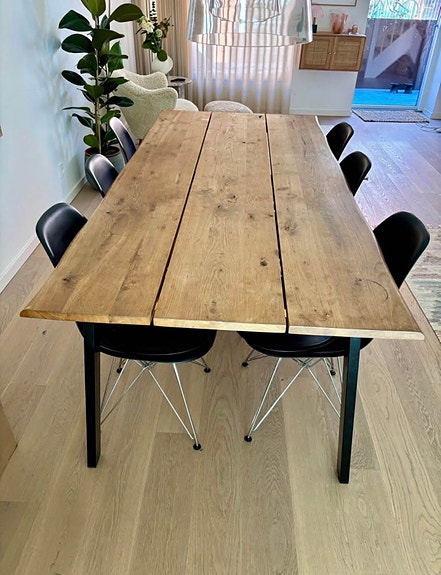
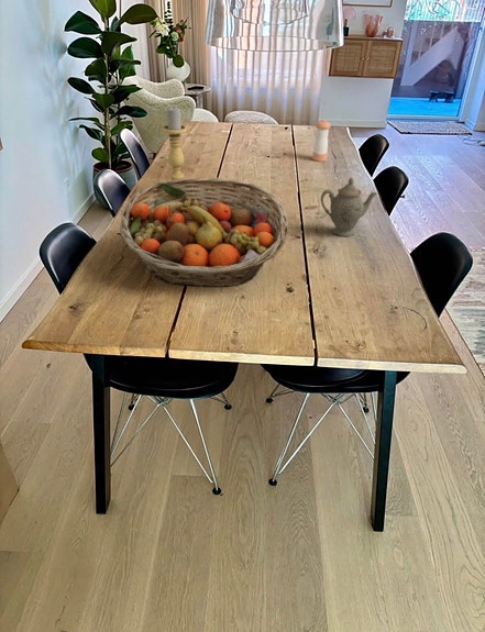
+ candle holder (175, 153)
+ chinaware (348, 206)
+ fruit basket (205, 232)
+ pepper shaker (321, 140)
